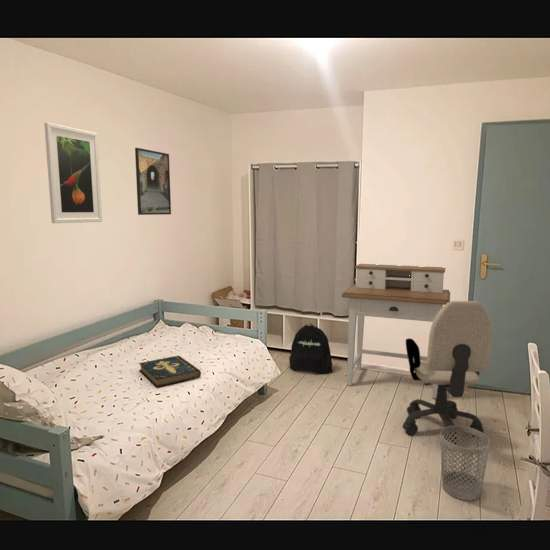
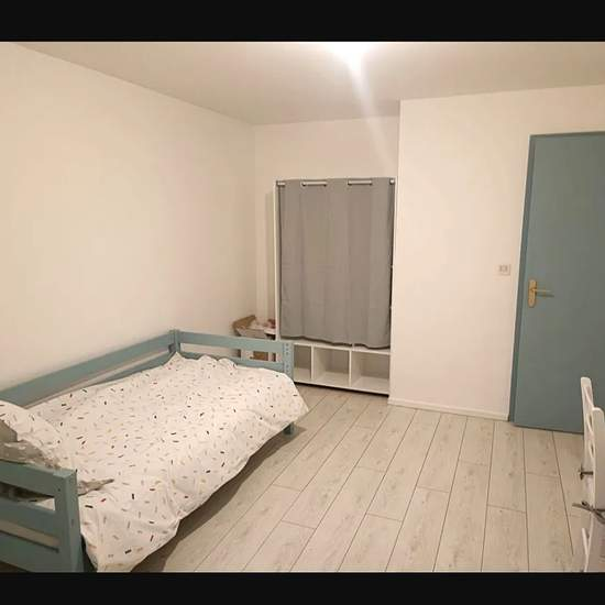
- desk (395, 318)
- office chair (446, 364)
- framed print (154, 183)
- wastebasket (462, 463)
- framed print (75, 176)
- book (169, 370)
- backpack (308, 346)
